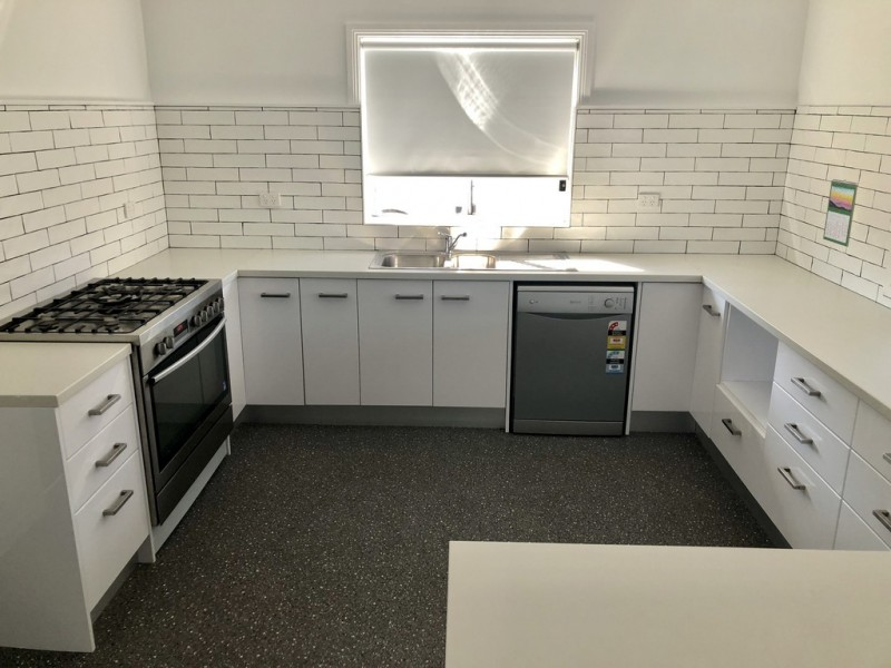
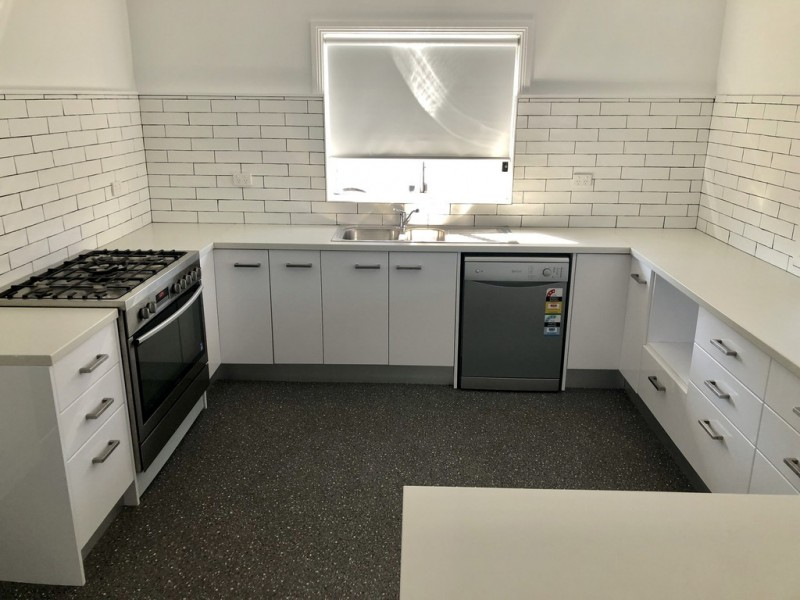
- calendar (840, 212)
